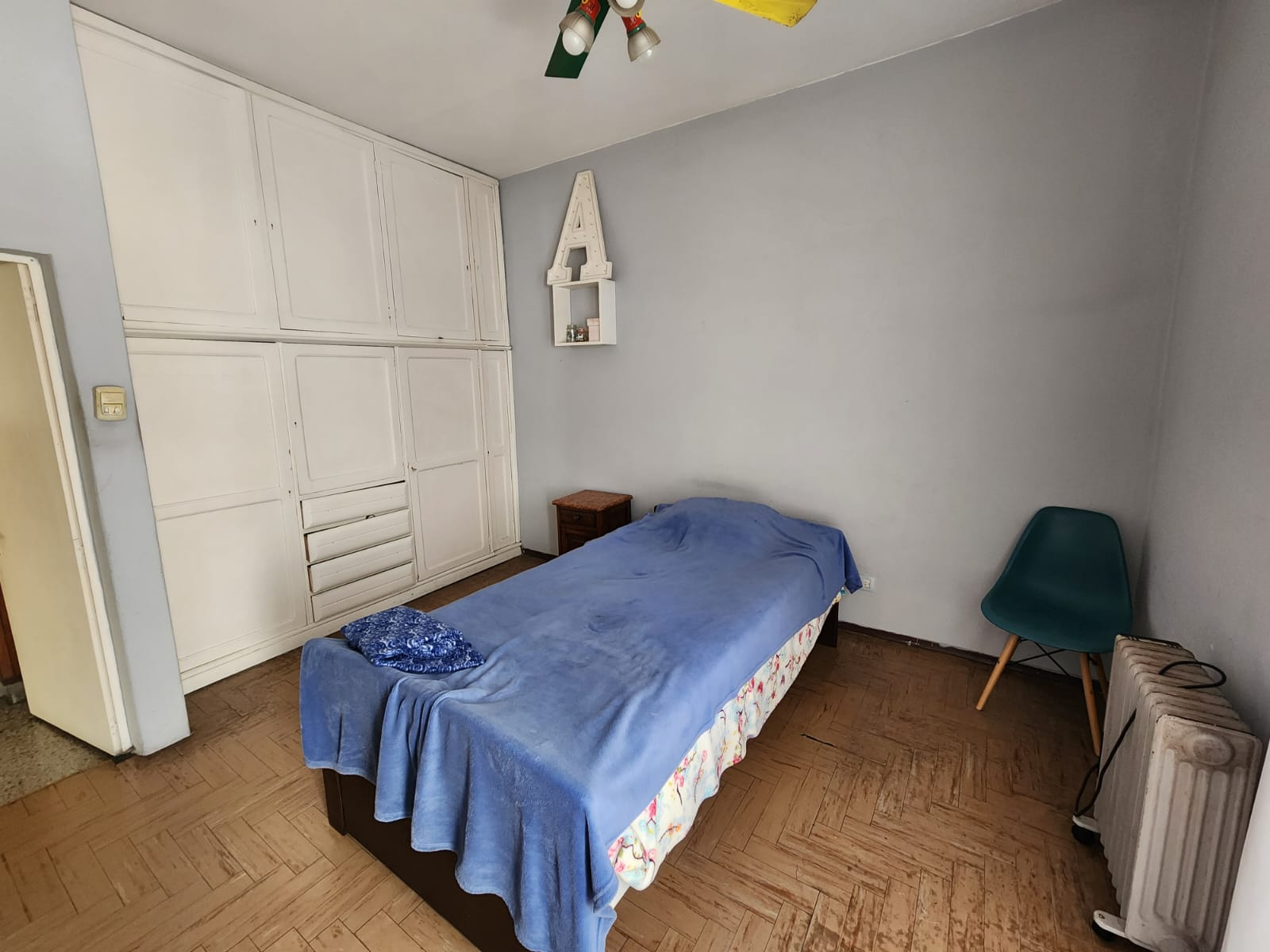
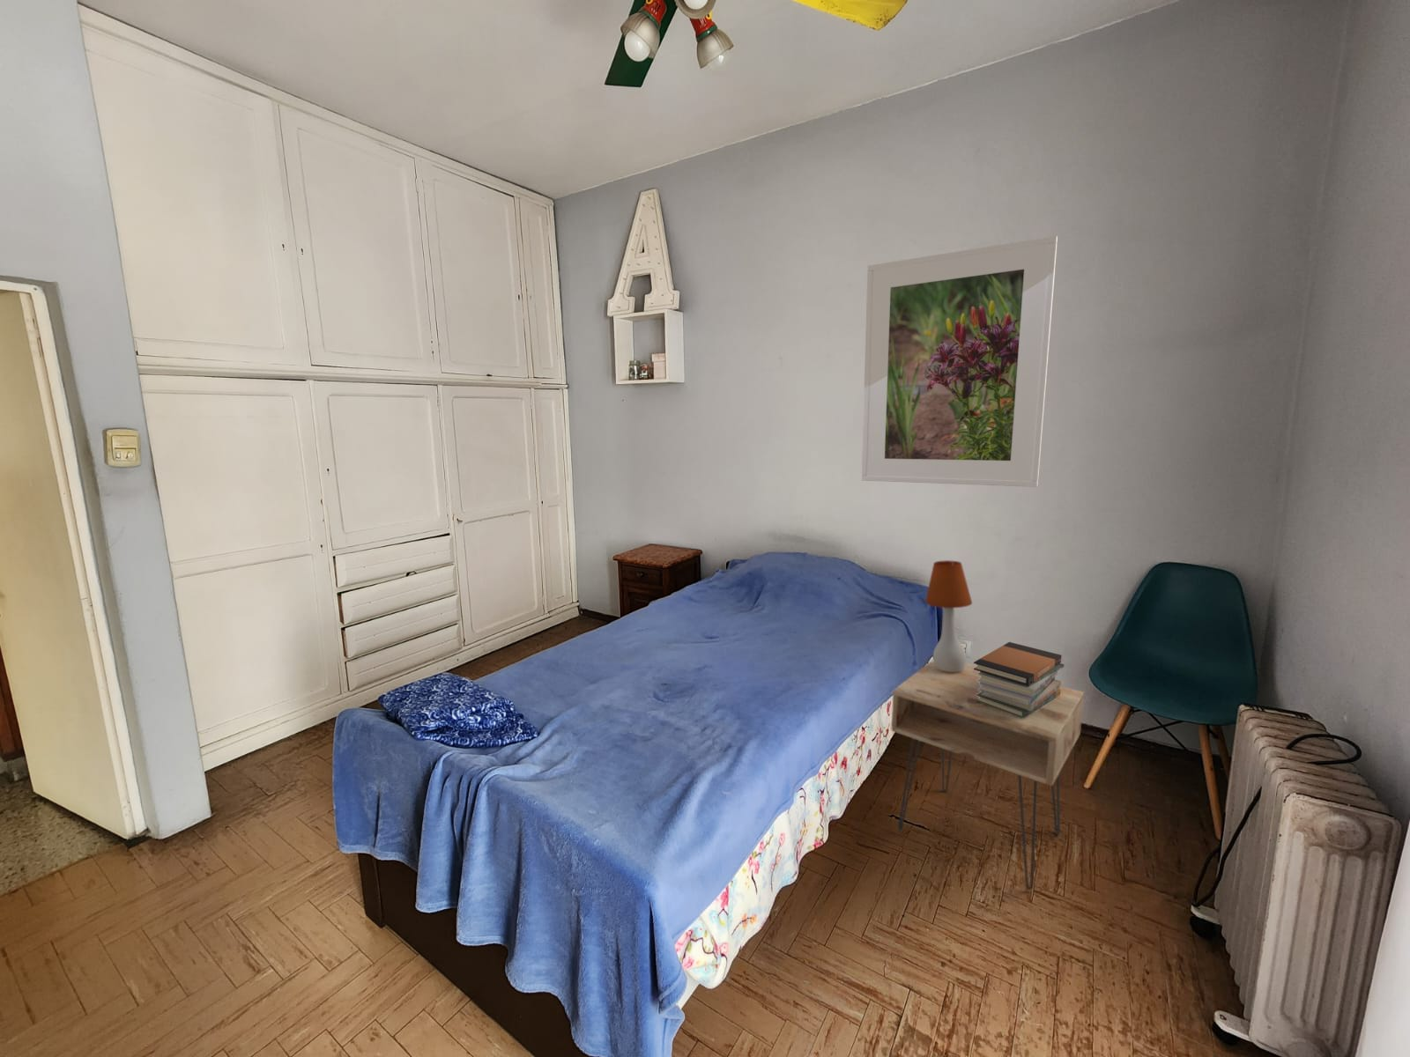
+ table lamp (951, 616)
+ book stack (1018, 678)
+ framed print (948, 371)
+ nightstand (983, 762)
